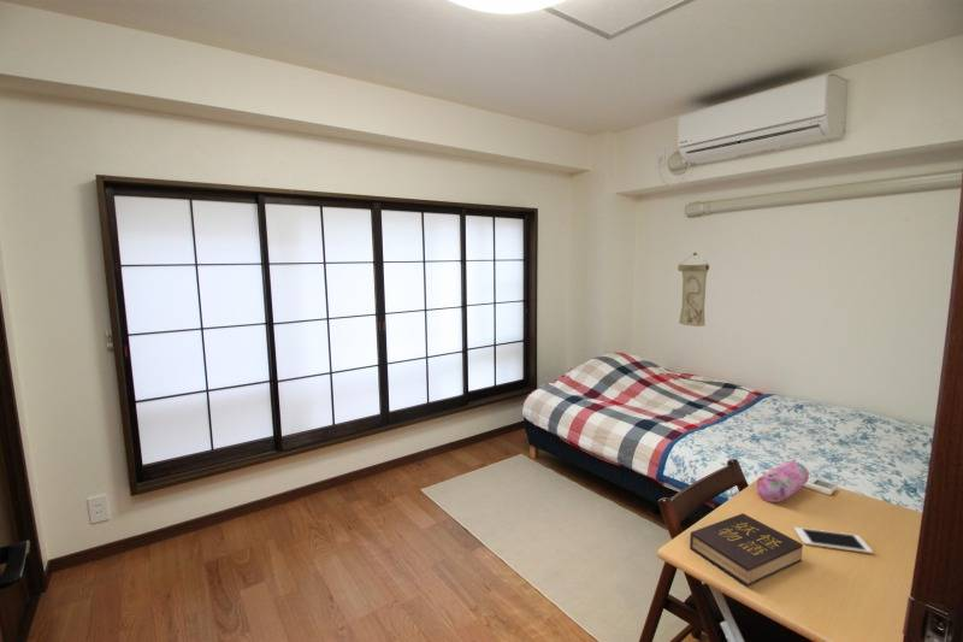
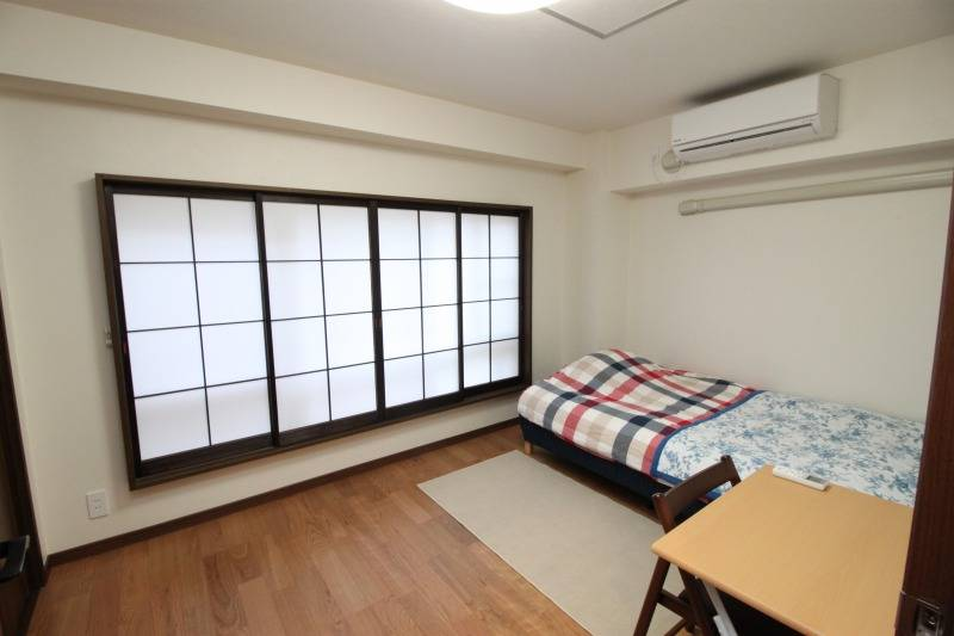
- wall scroll (692, 289)
- hardback book (744, 546)
- cell phone (831, 540)
- pencil case (782, 479)
